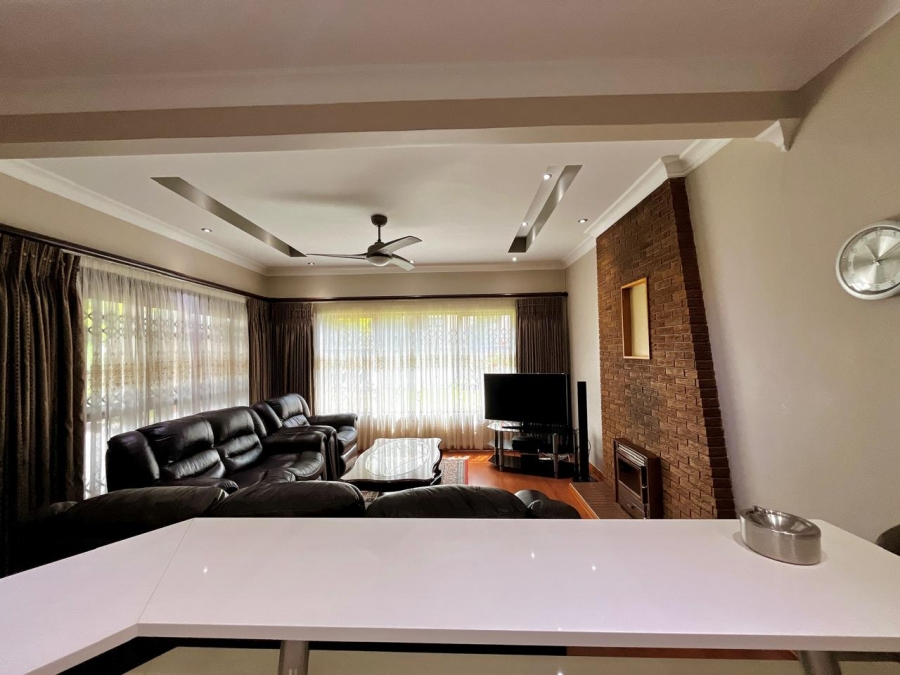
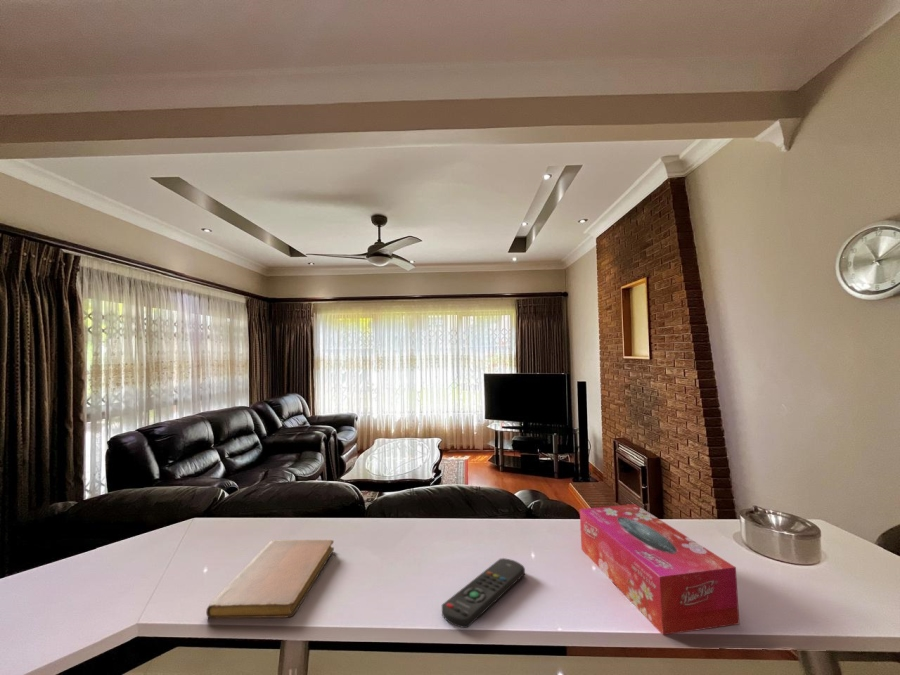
+ remote control (486, 588)
+ notebook (279, 573)
+ tissue box (646, 556)
